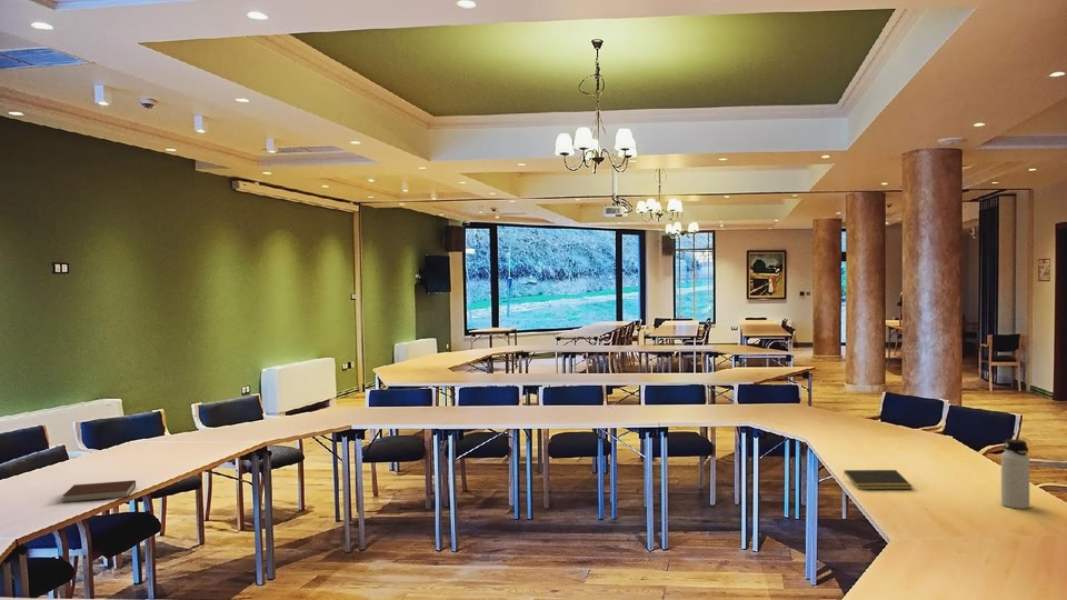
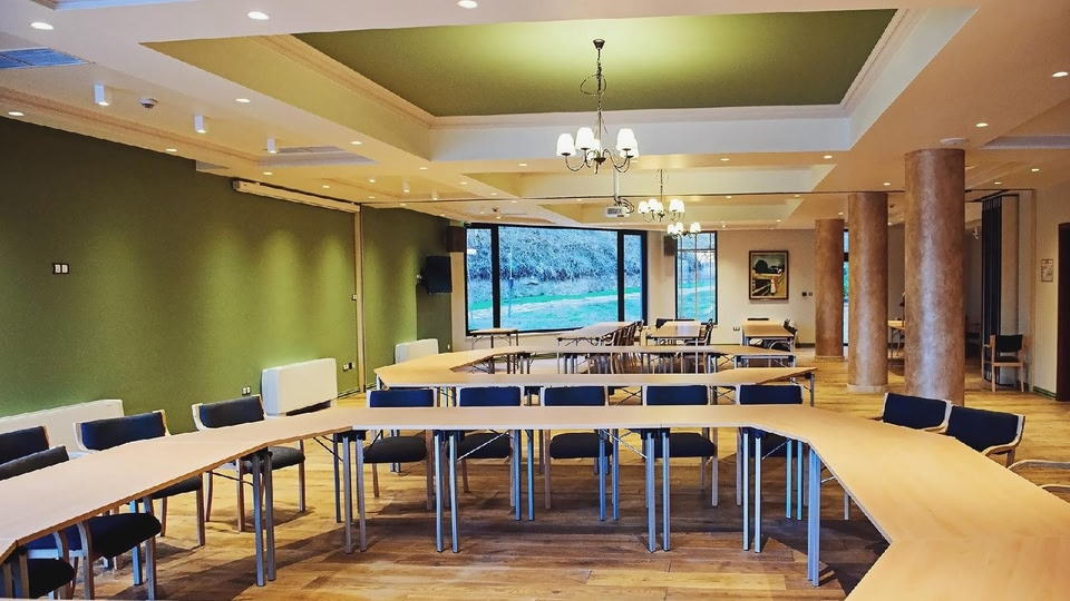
- notepad (877, 479)
- water bottle (1015, 472)
- notebook (100, 490)
